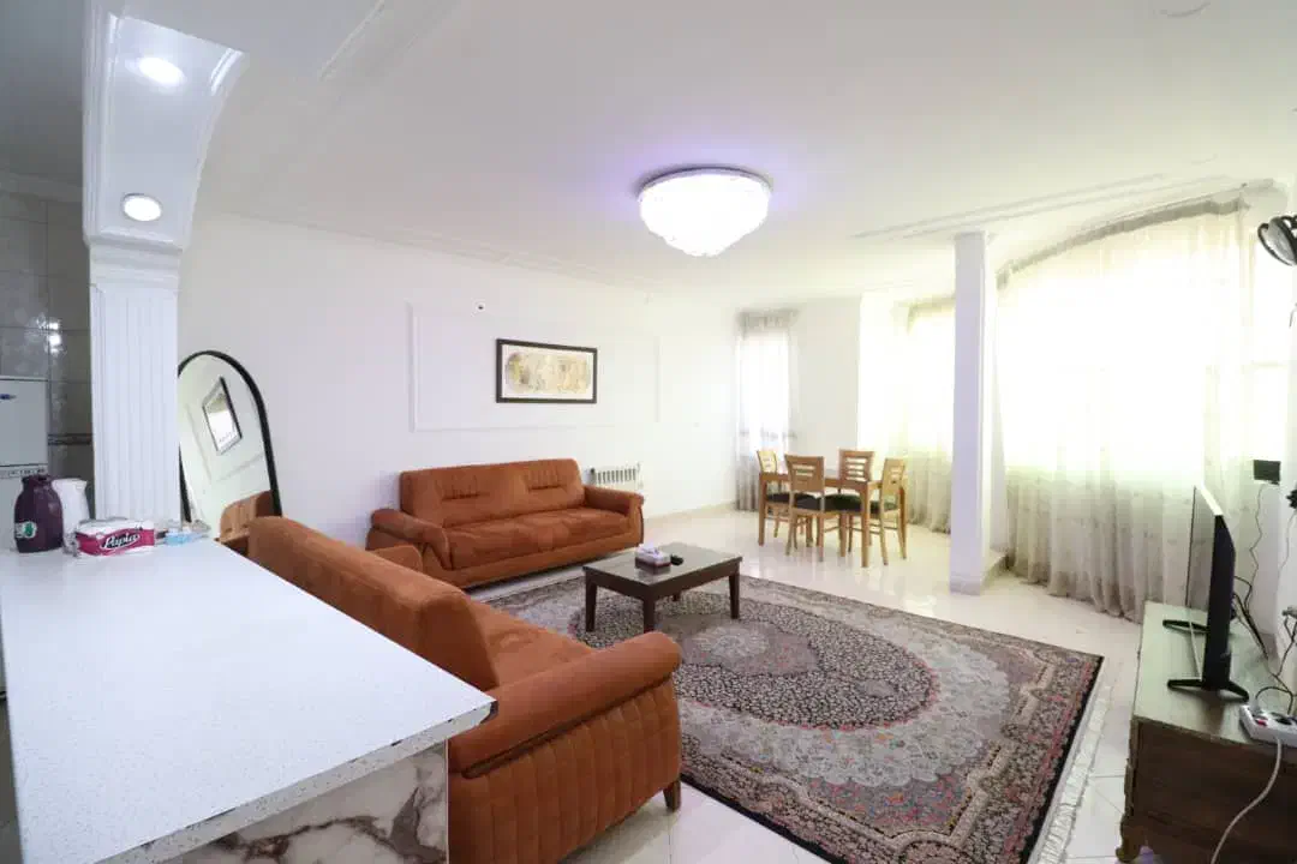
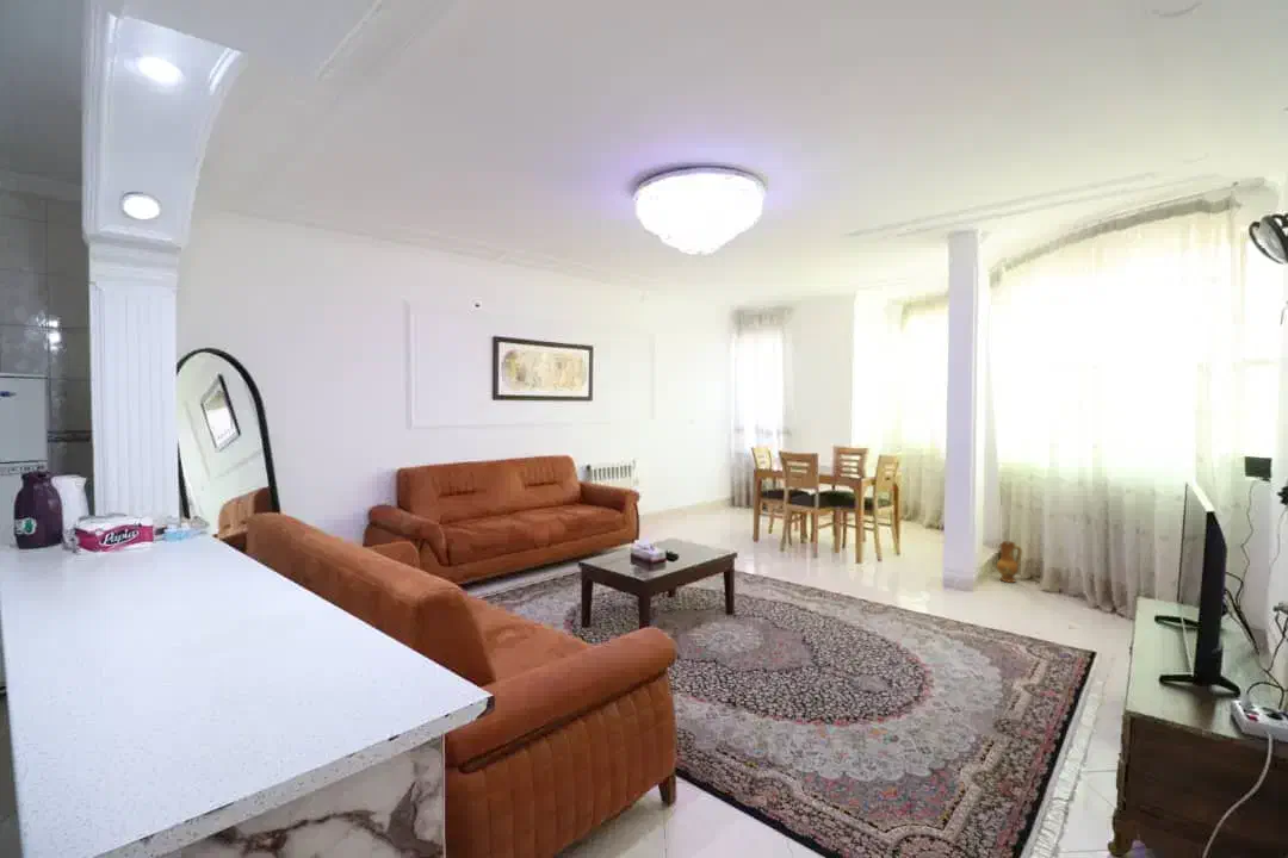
+ ceramic jug (1008, 560)
